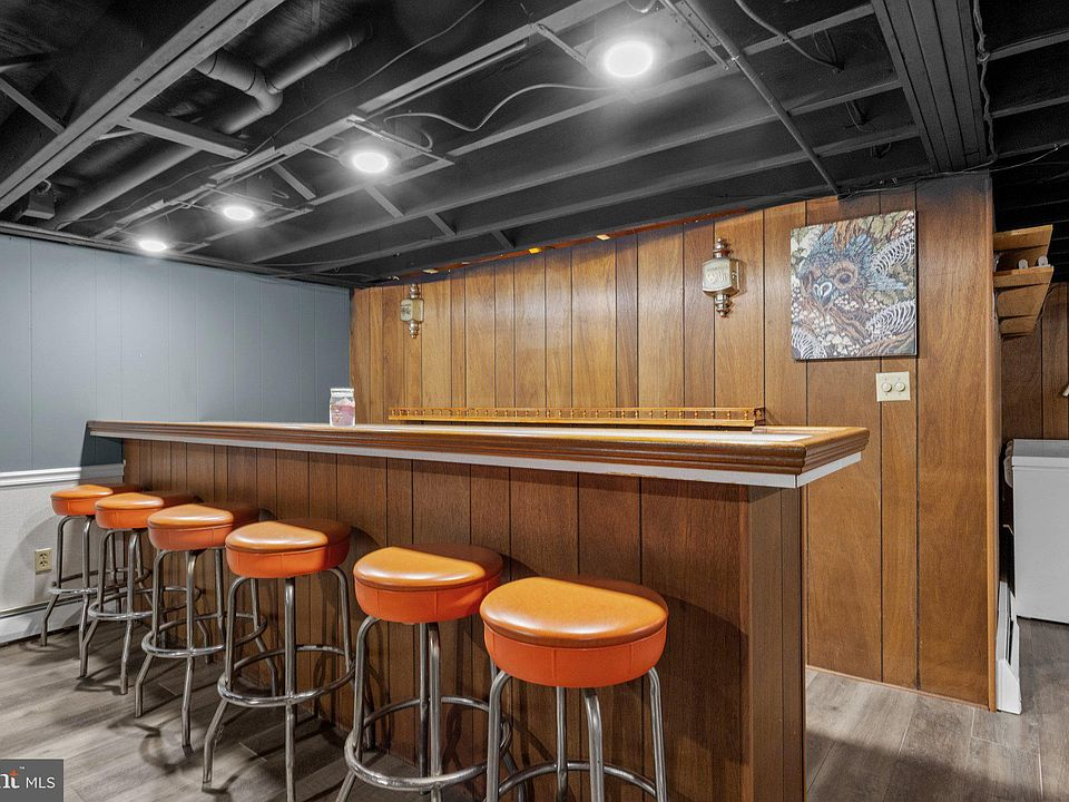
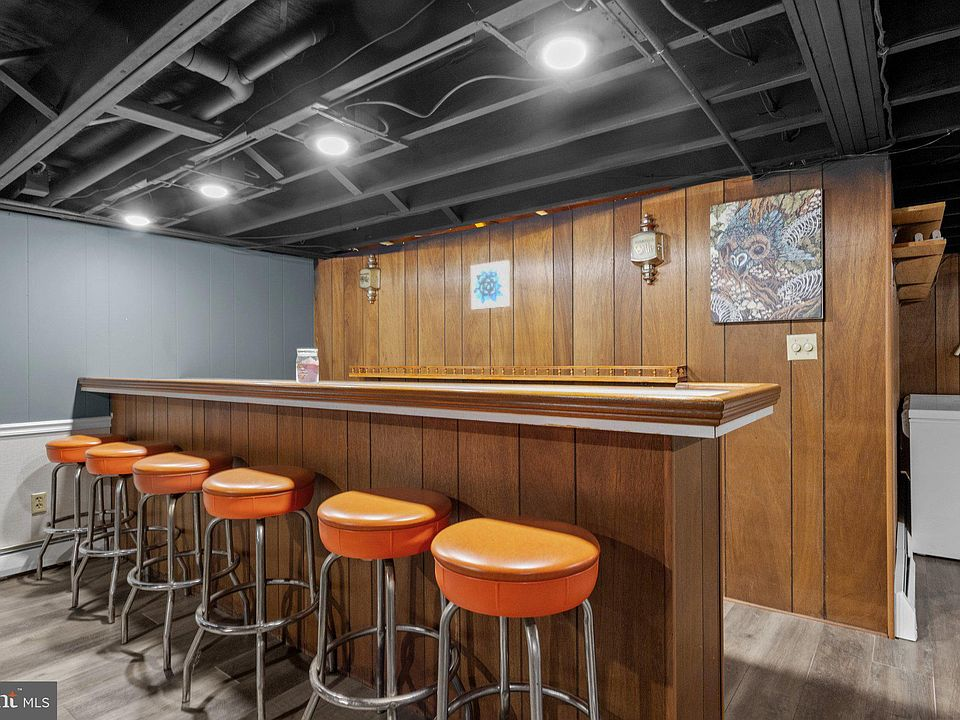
+ wall art (489, 285)
